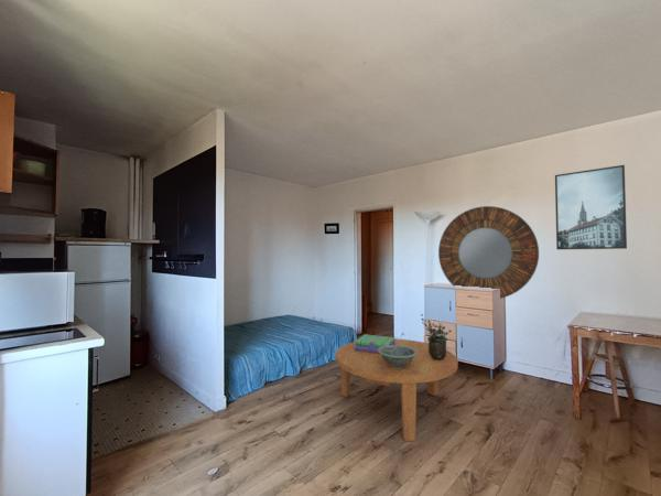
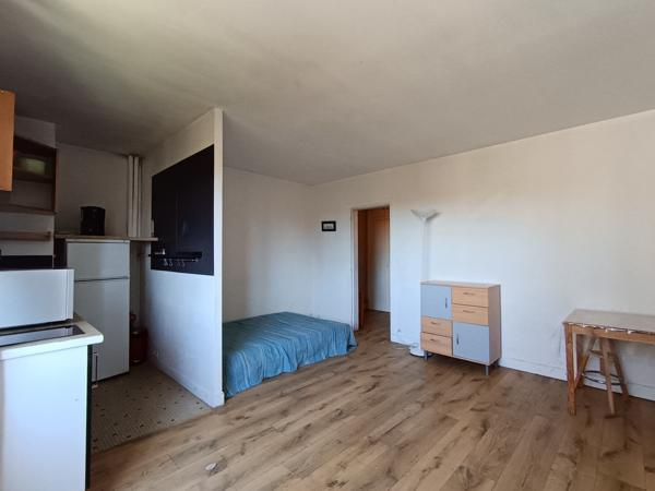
- potted plant (435, 336)
- home mirror (484, 252)
- decorative bowl (397, 357)
- coffee table (394, 380)
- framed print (588, 209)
- stack of books (376, 343)
